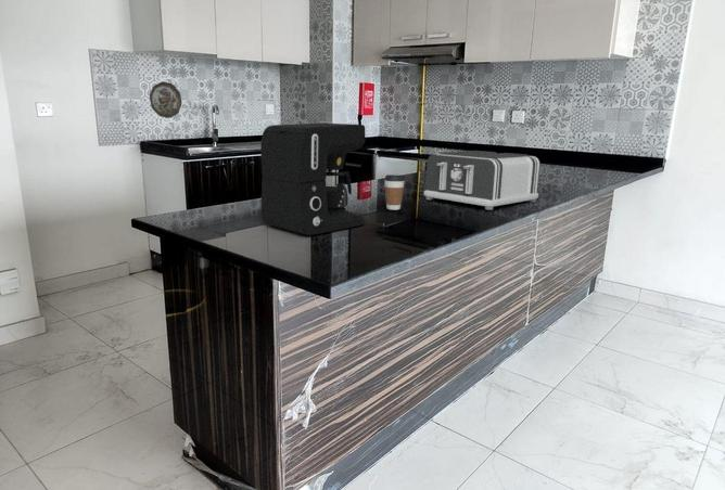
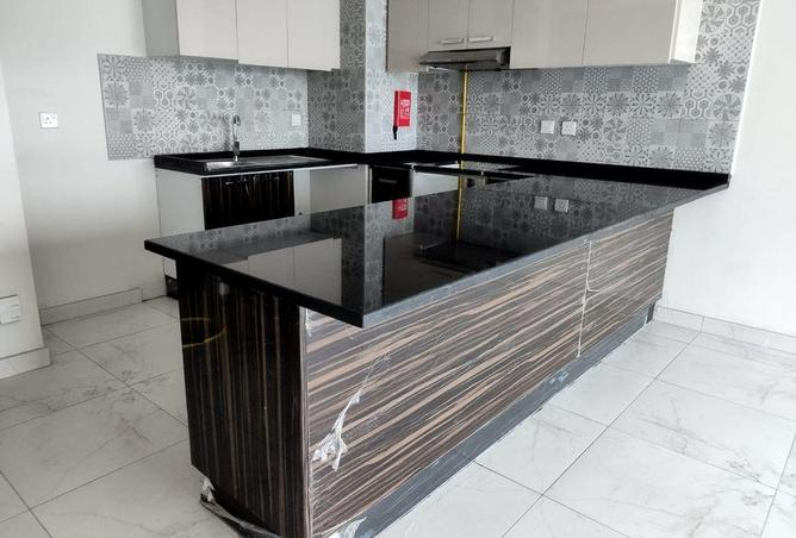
- decorative plate (165, 100)
- coffee cup (394, 192)
- coffee maker (318, 176)
- toaster (480, 177)
